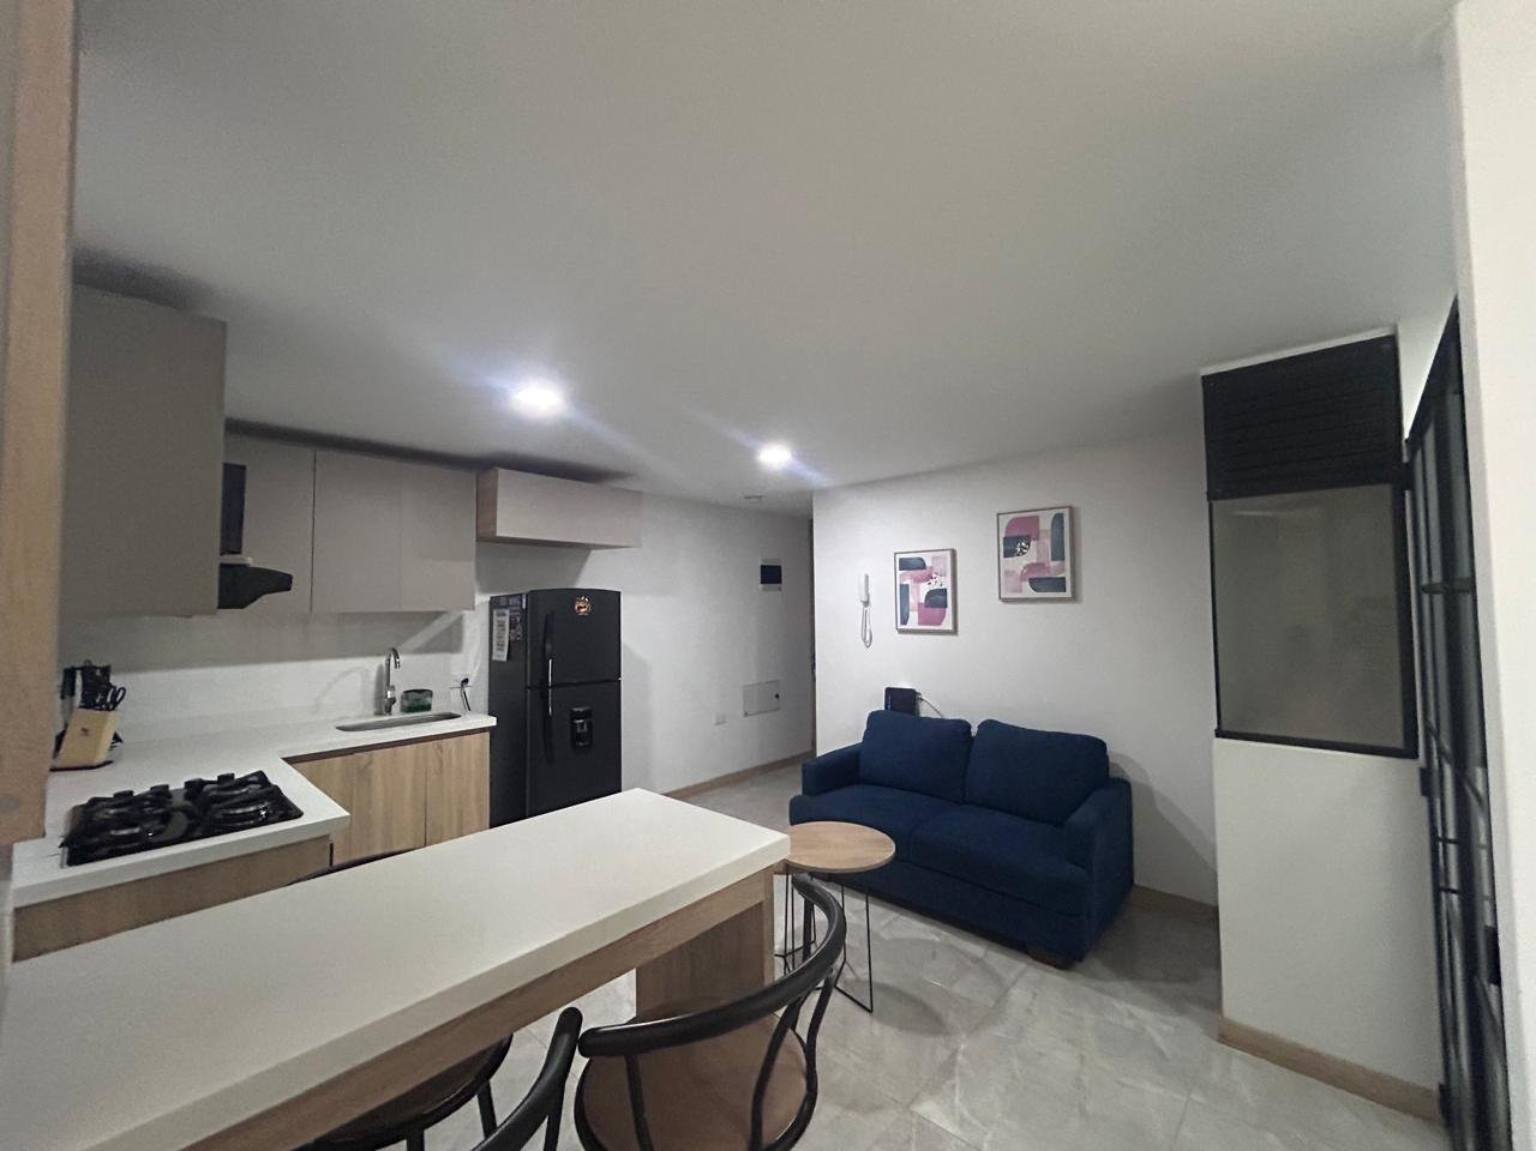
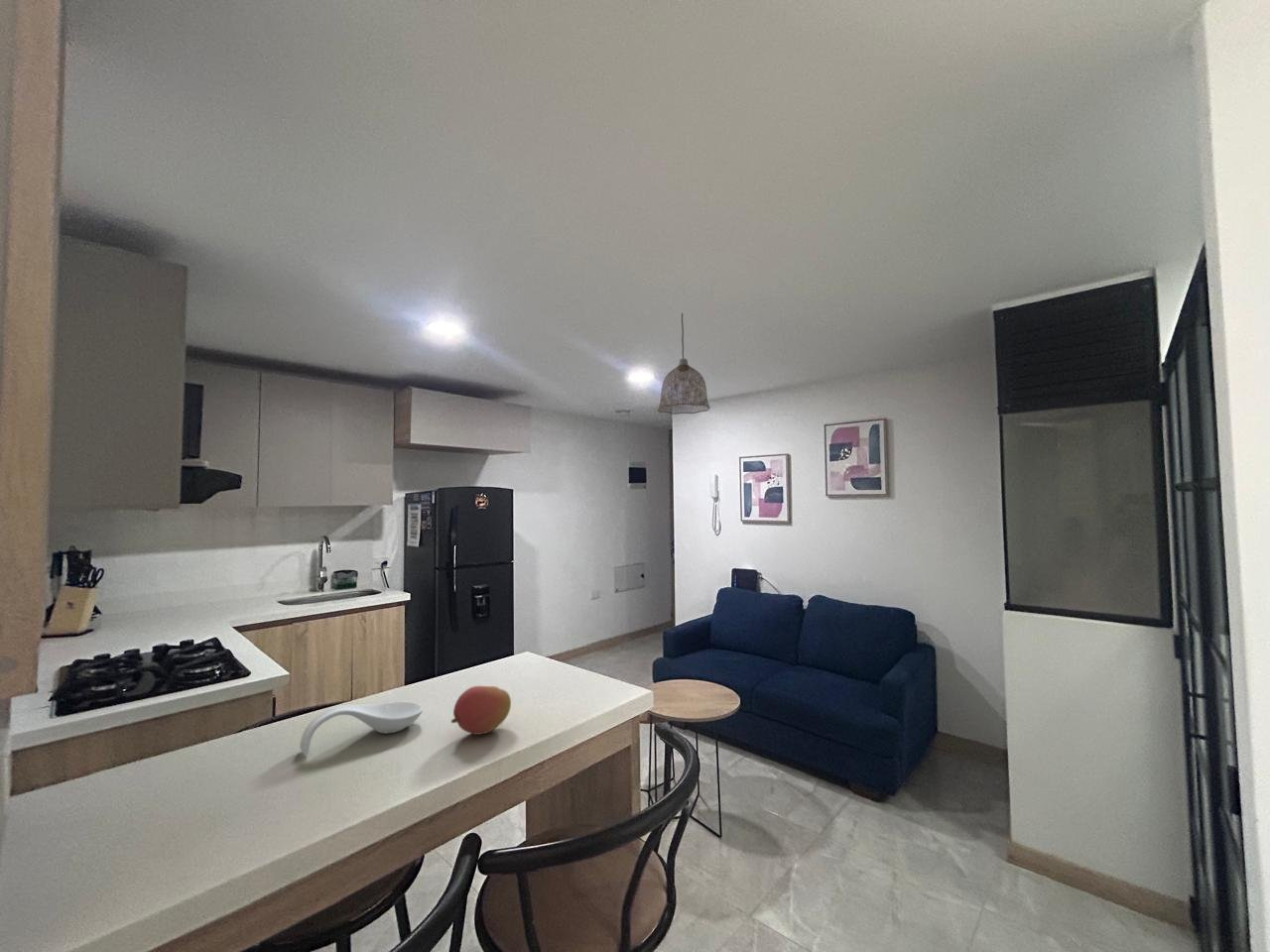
+ spoon rest (365, 718)
+ pendant lamp (683, 361)
+ fruit (481, 708)
